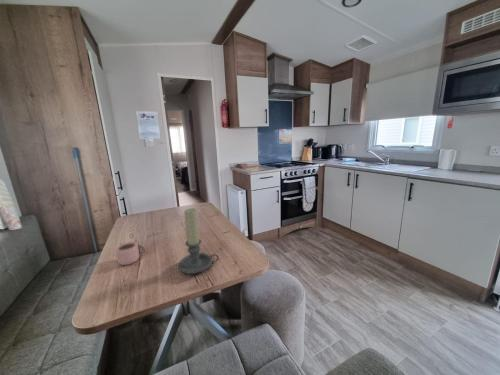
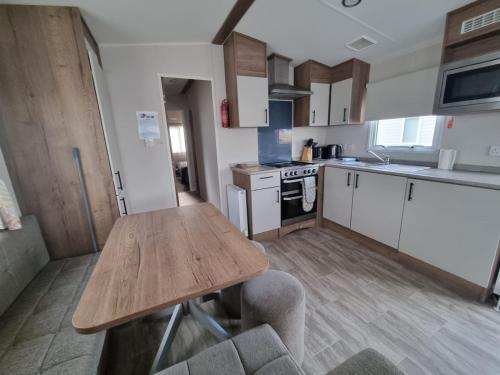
- candle holder (196, 238)
- mug (131, 252)
